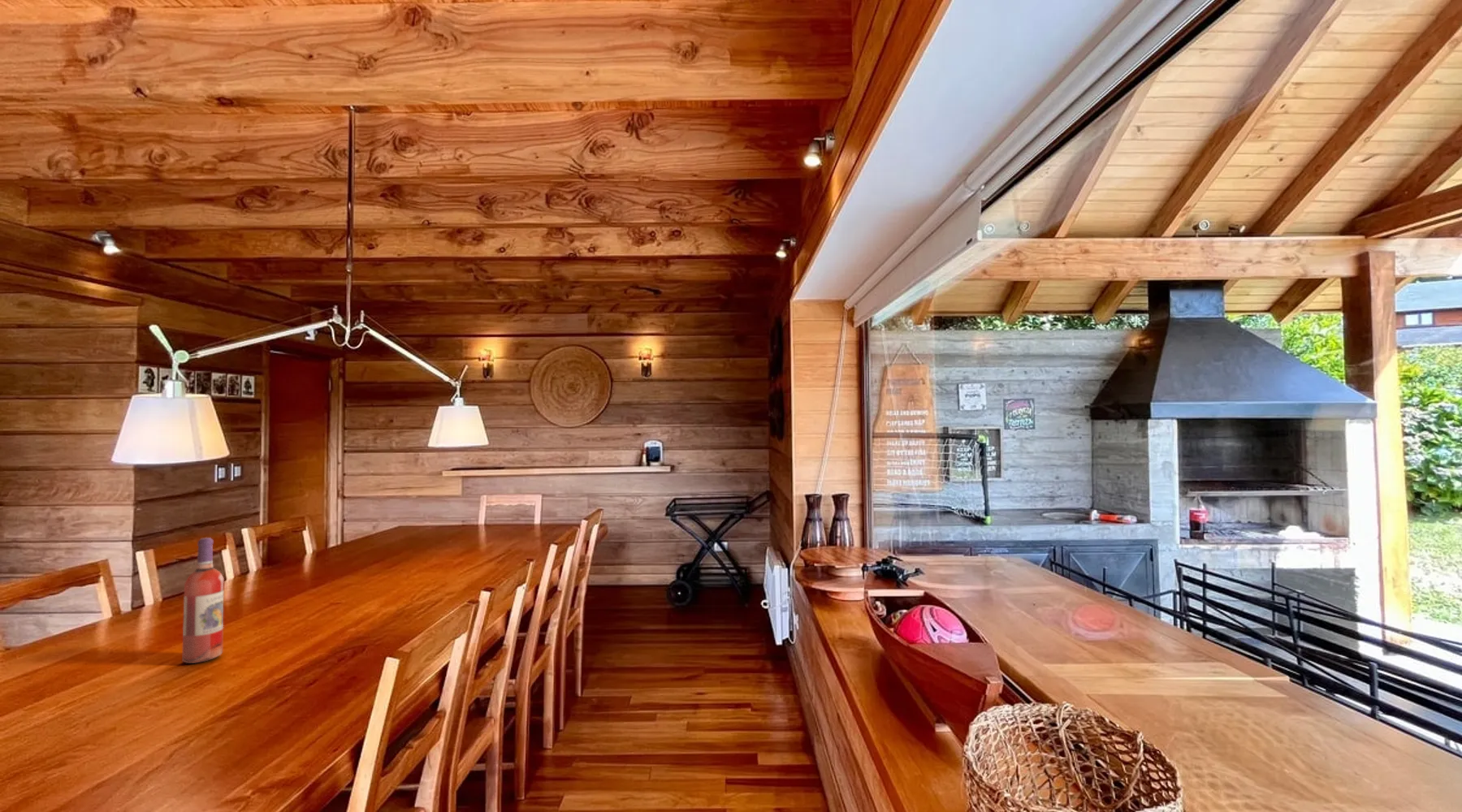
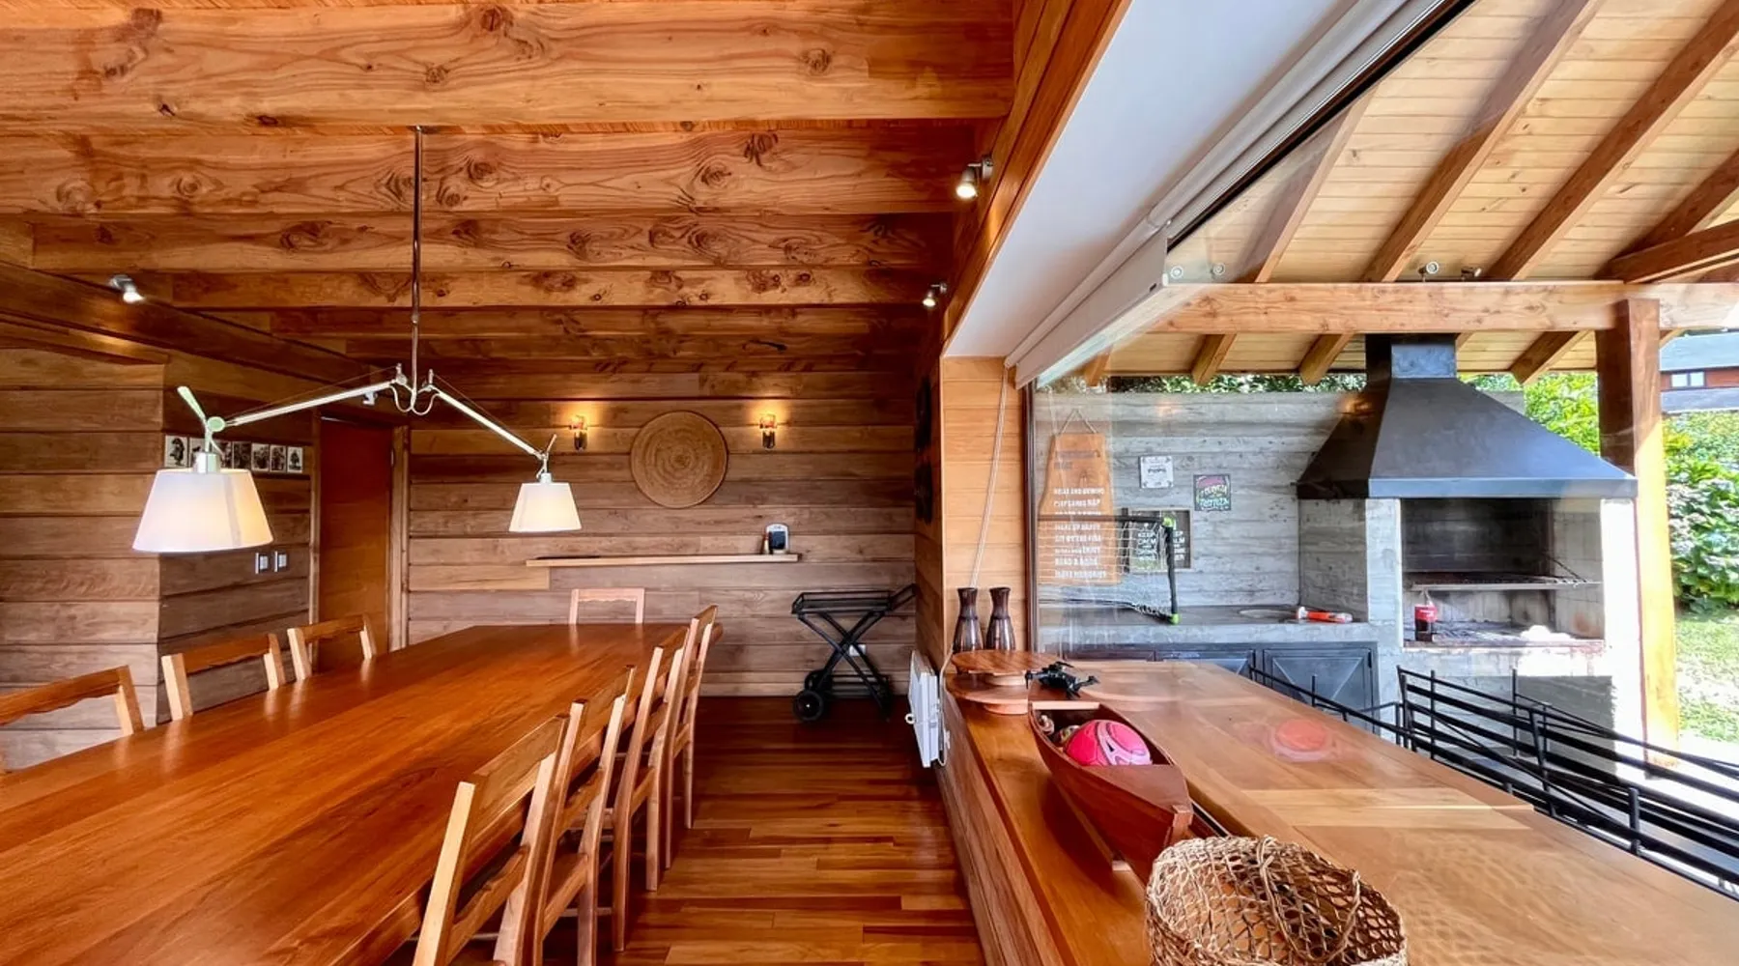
- wine bottle (204, 598)
